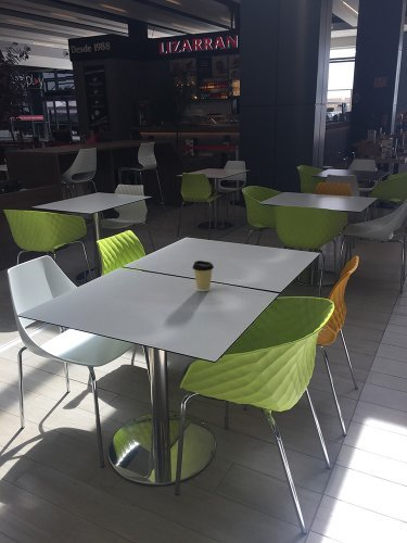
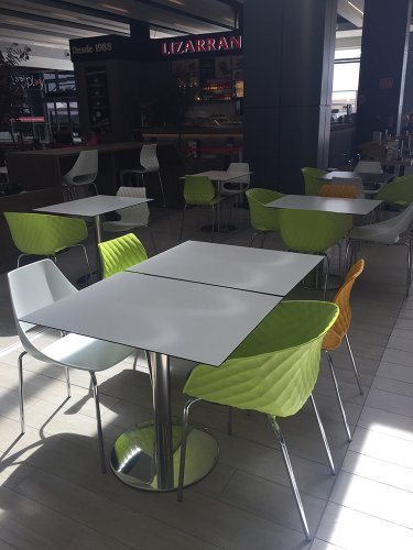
- coffee cup (203, 276)
